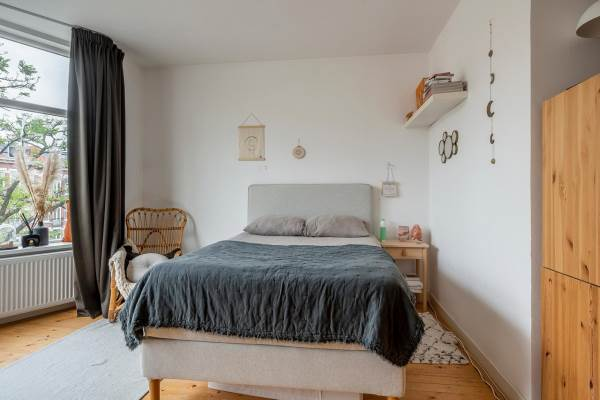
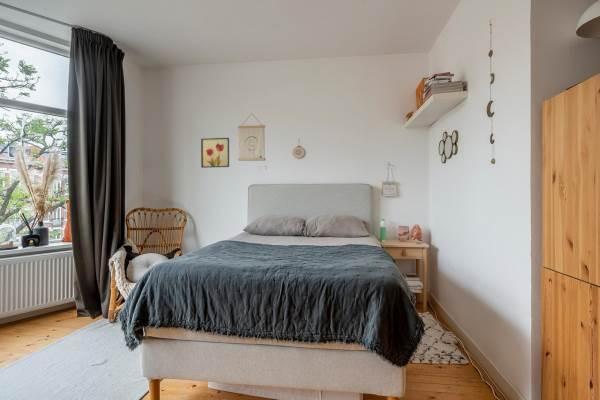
+ wall art (215, 152)
